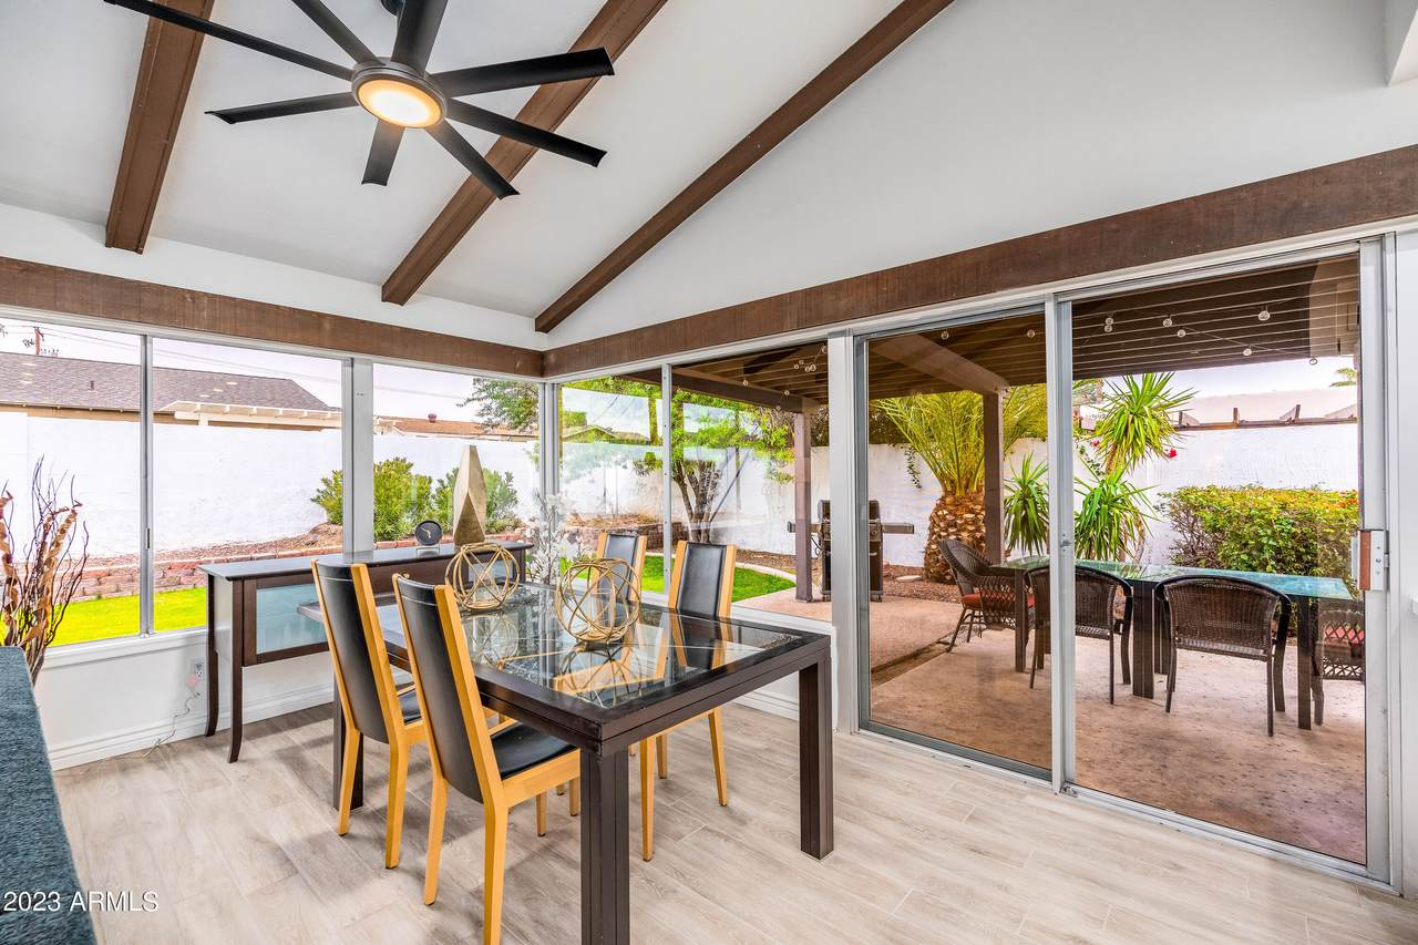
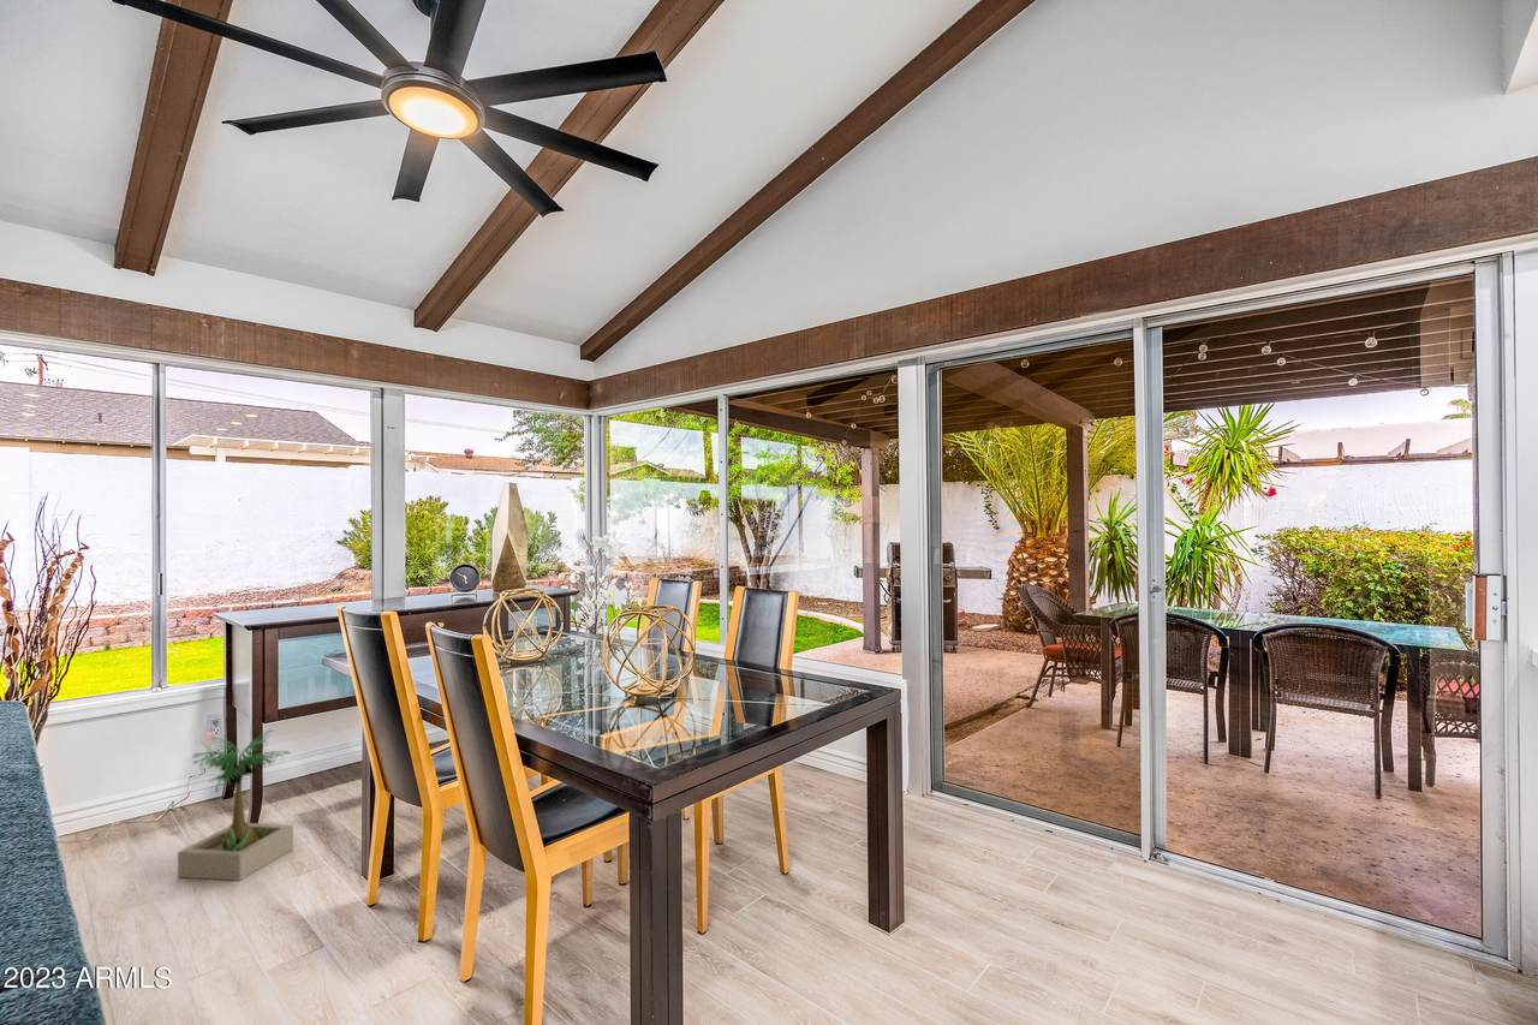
+ potted plant (242, 800)
